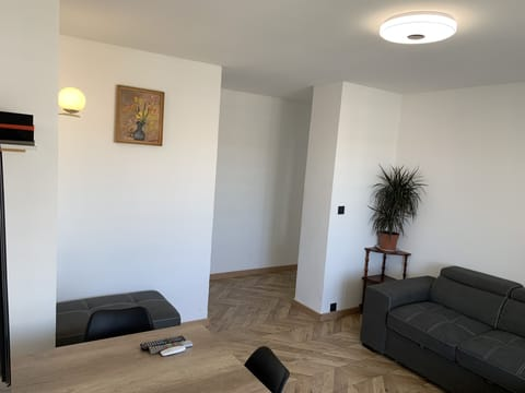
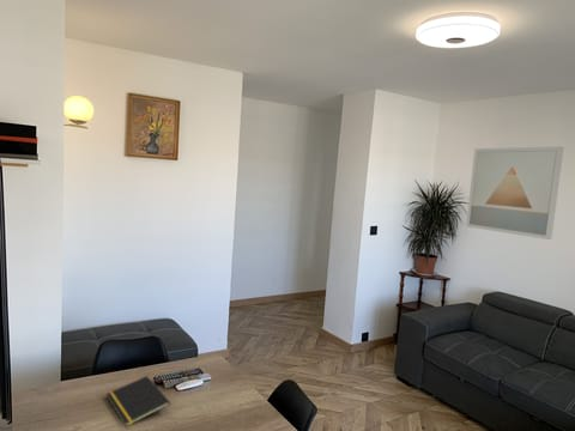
+ notepad (137, 399)
+ wall art (509, 190)
